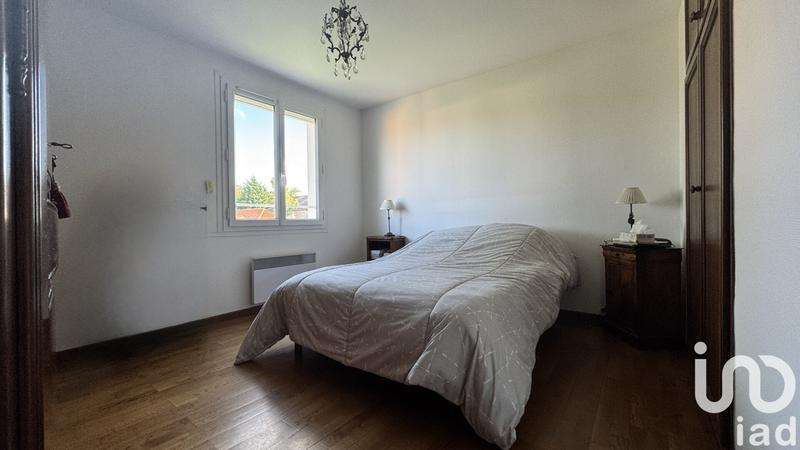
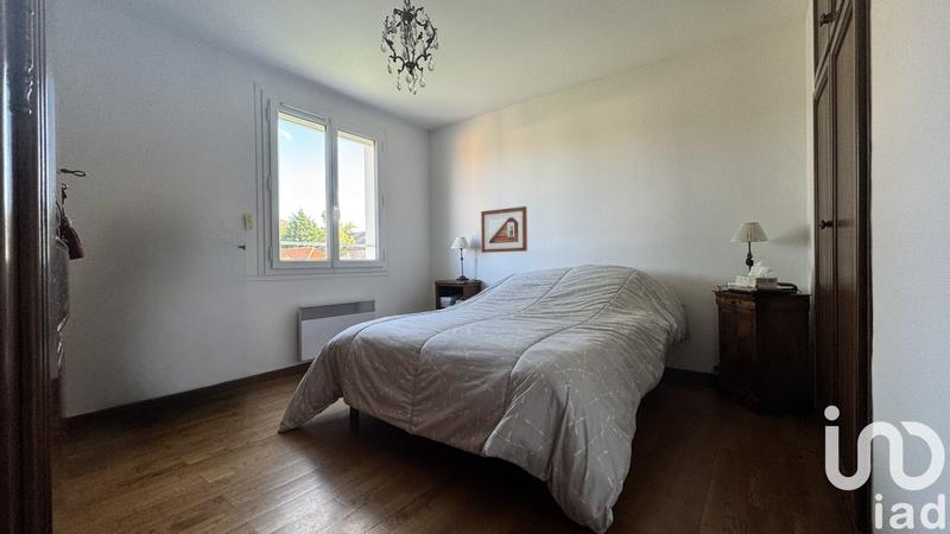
+ picture frame (502, 230)
